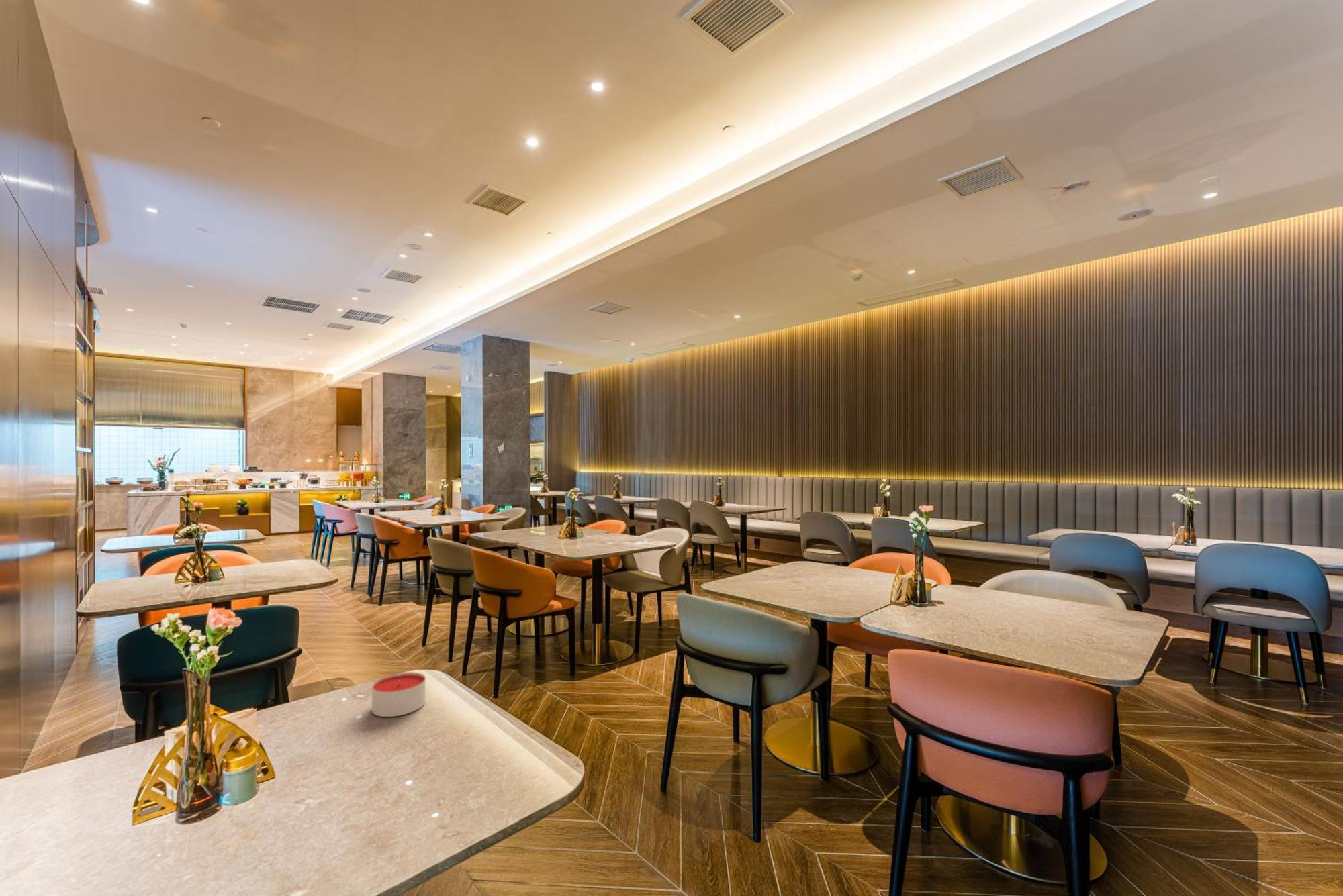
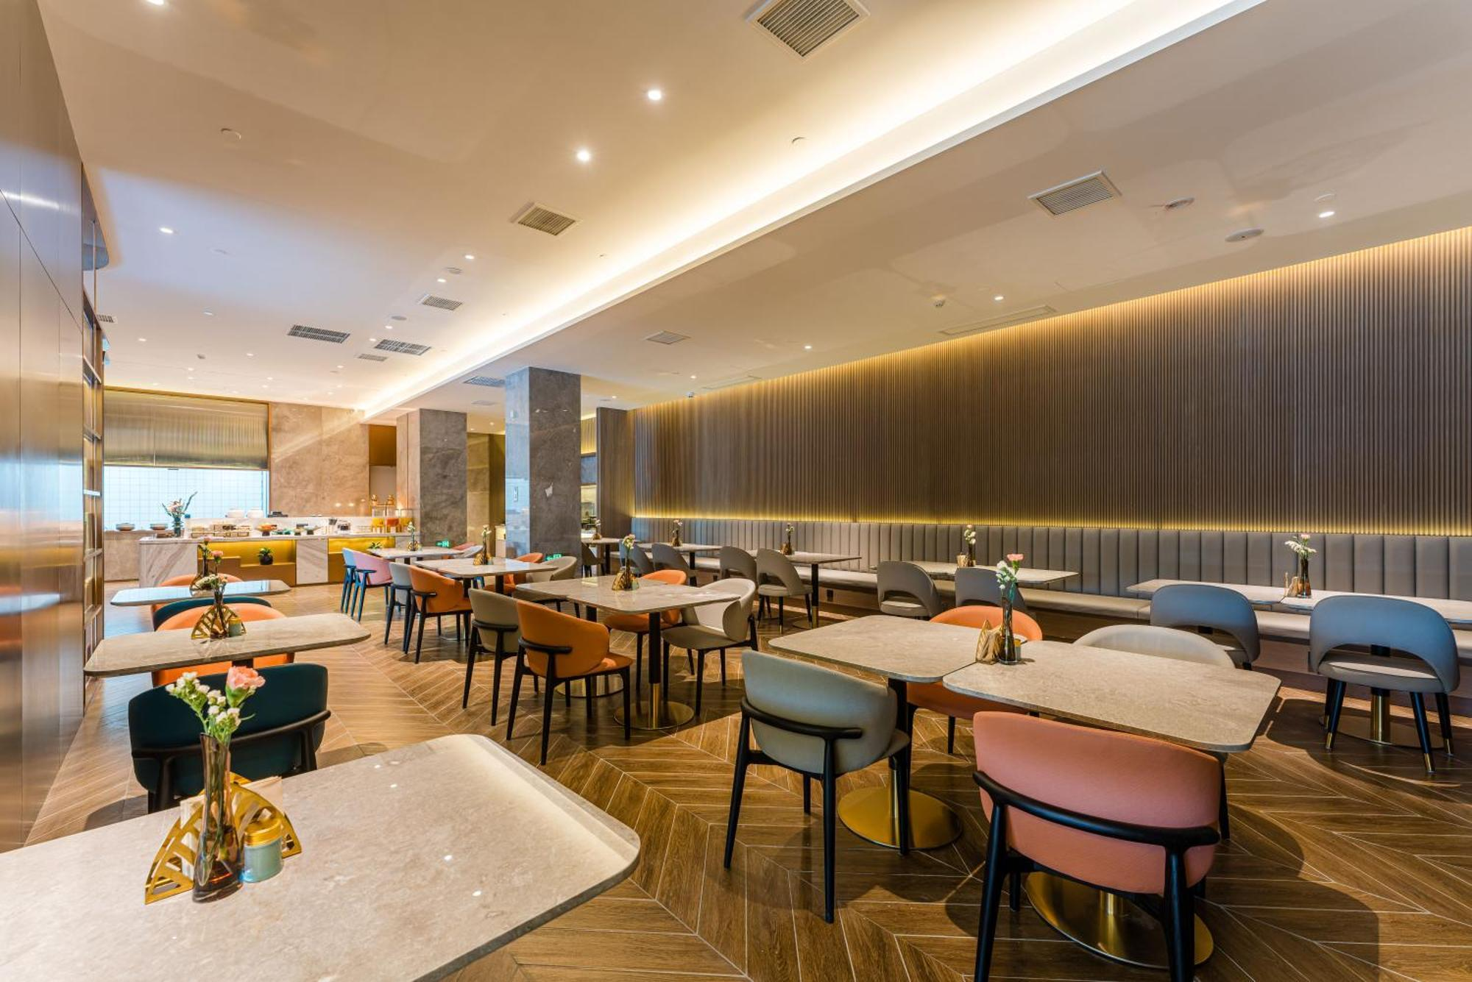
- candle (399, 693)
